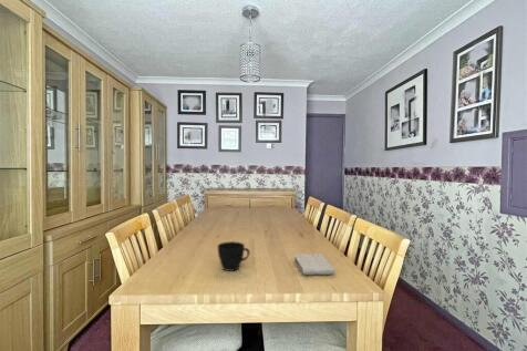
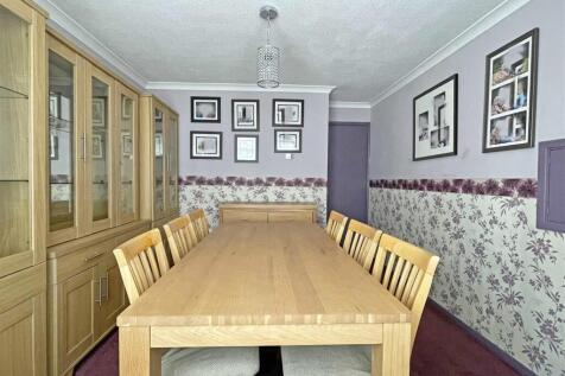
- washcloth (312, 262)
- cup (231, 257)
